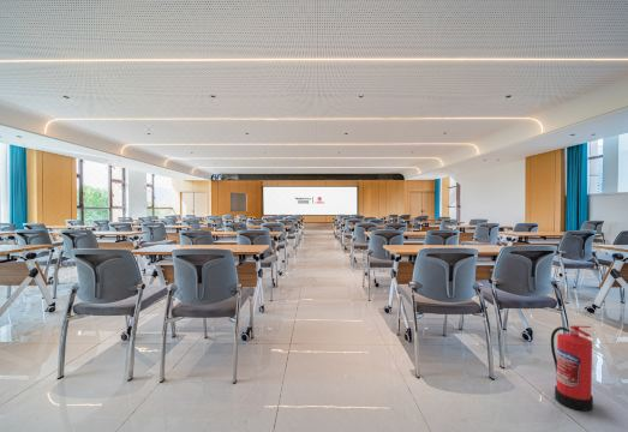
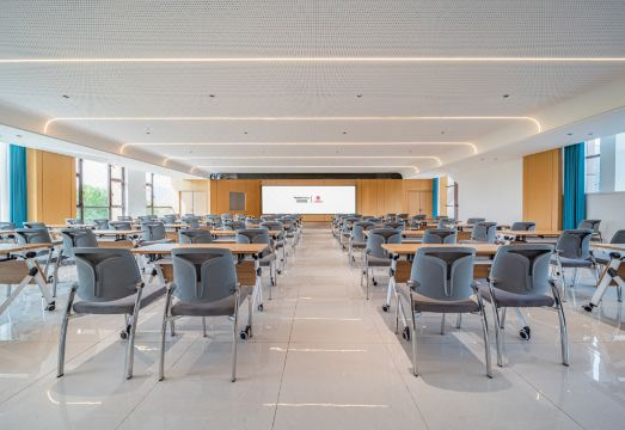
- fire extinguisher (568, 358)
